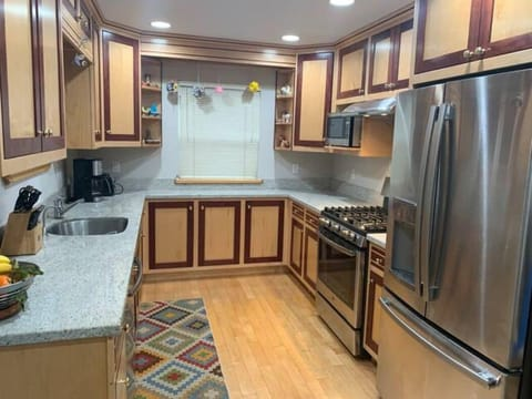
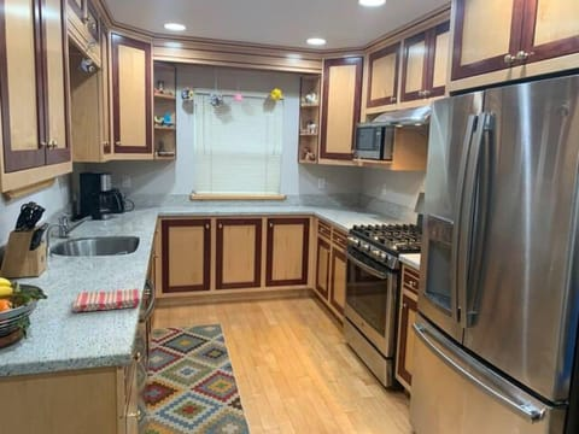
+ dish towel (107, 298)
